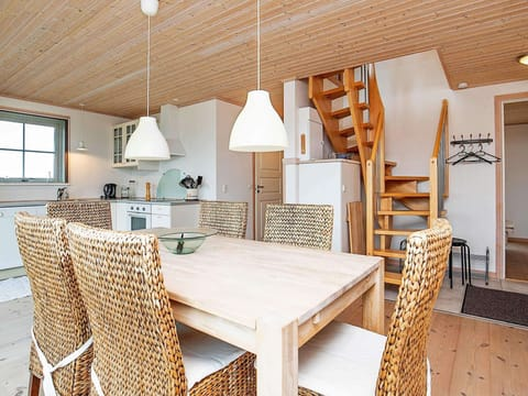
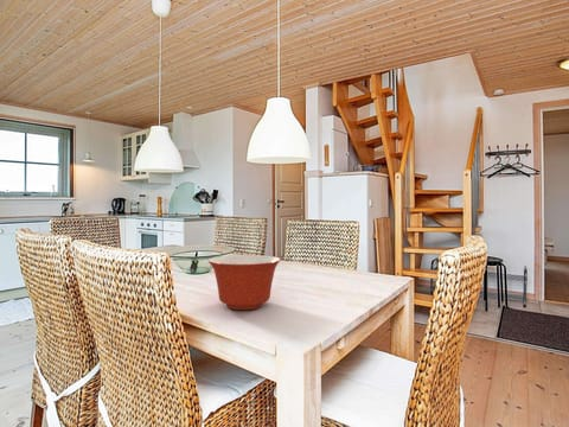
+ mixing bowl (244, 281)
